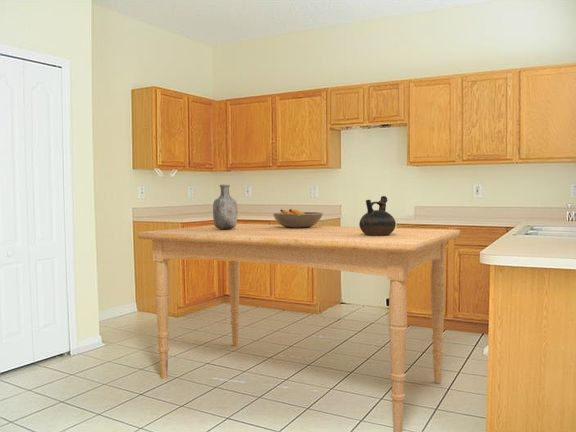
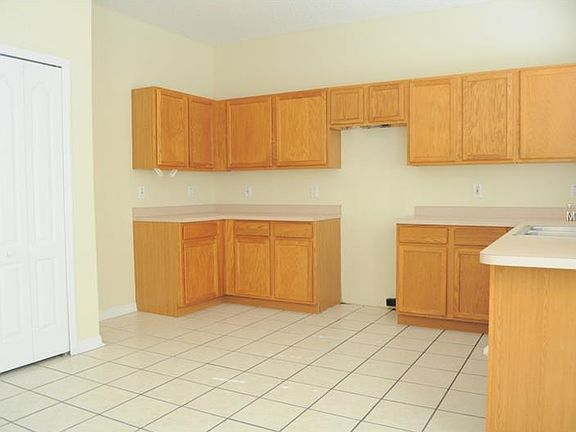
- fruit bowl (297, 218)
- dining table (304, 266)
- pitcher (377, 215)
- vase (225, 207)
